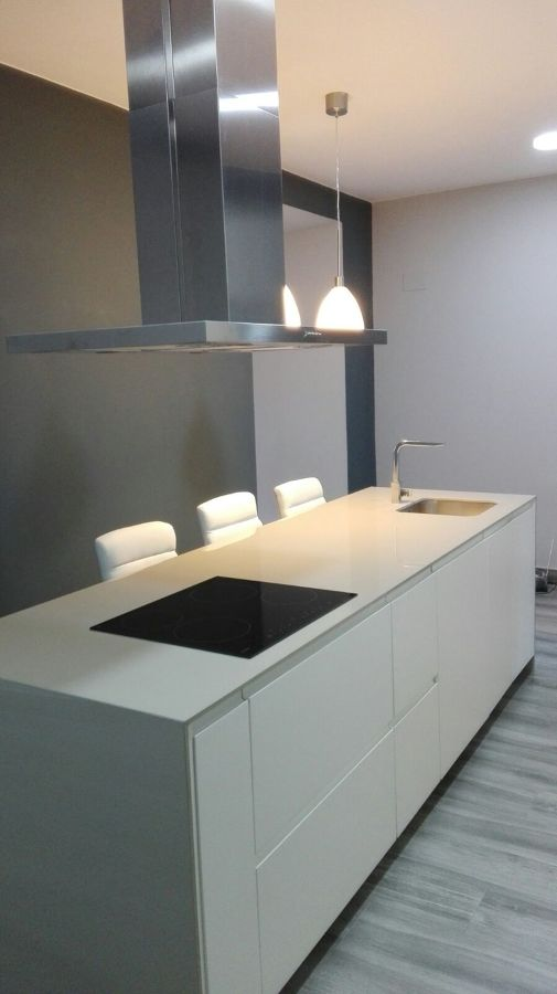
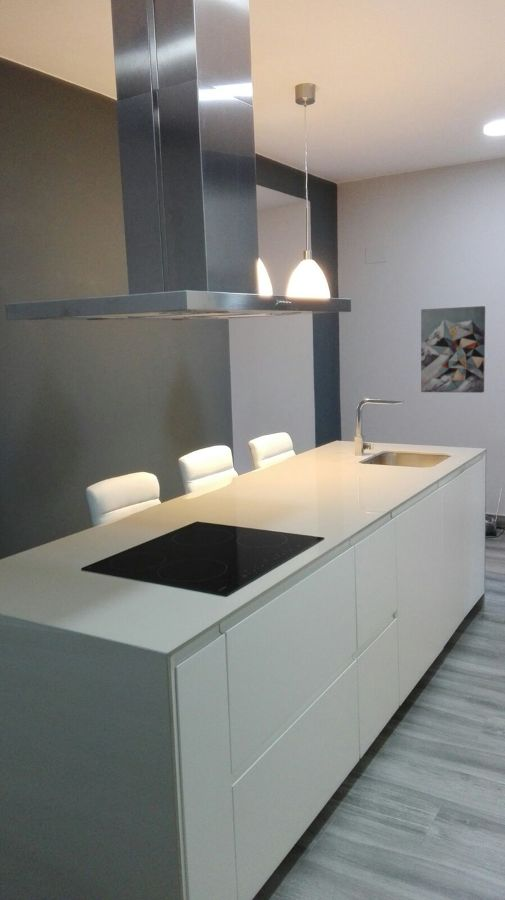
+ wall art (452, 350)
